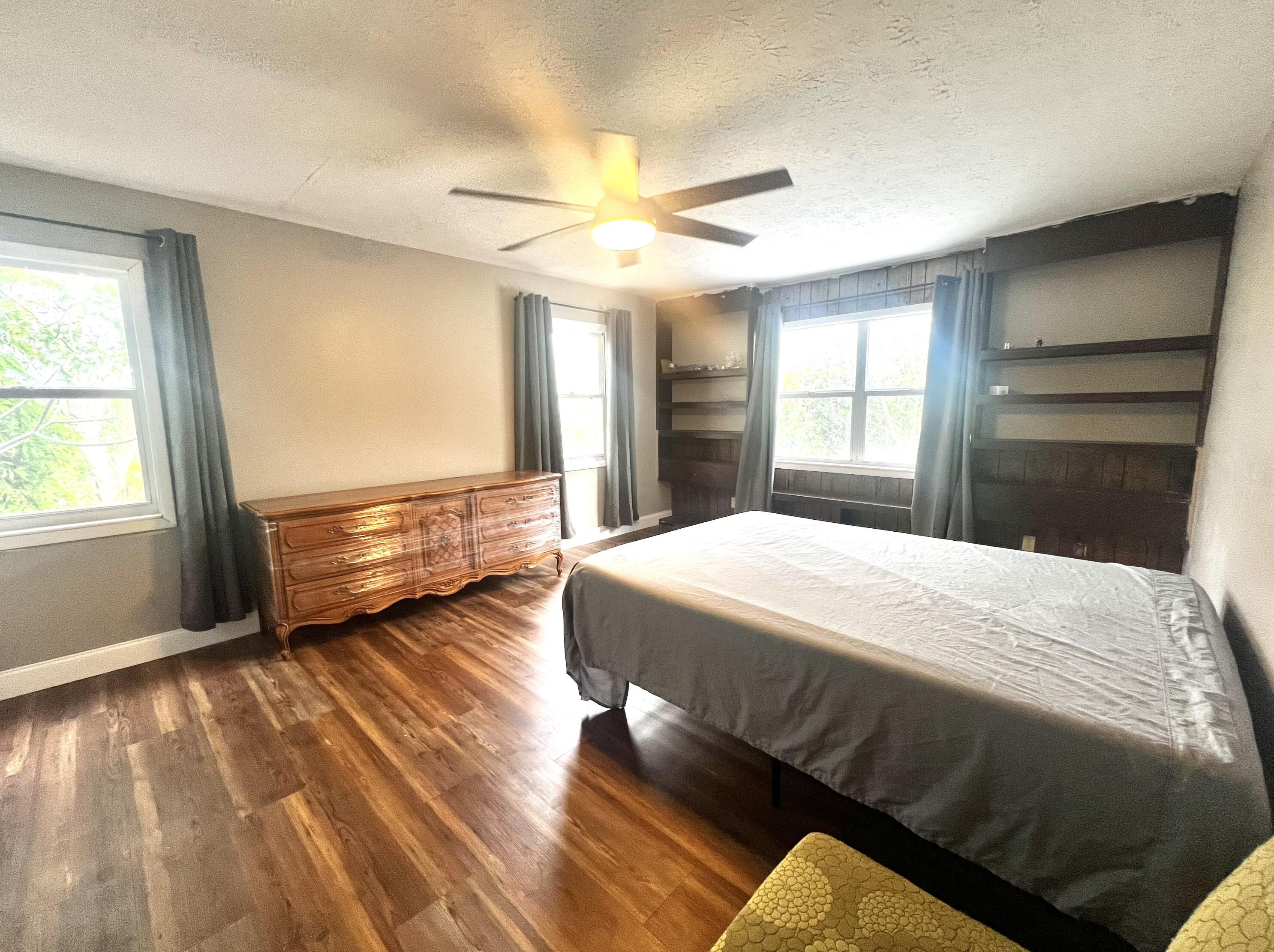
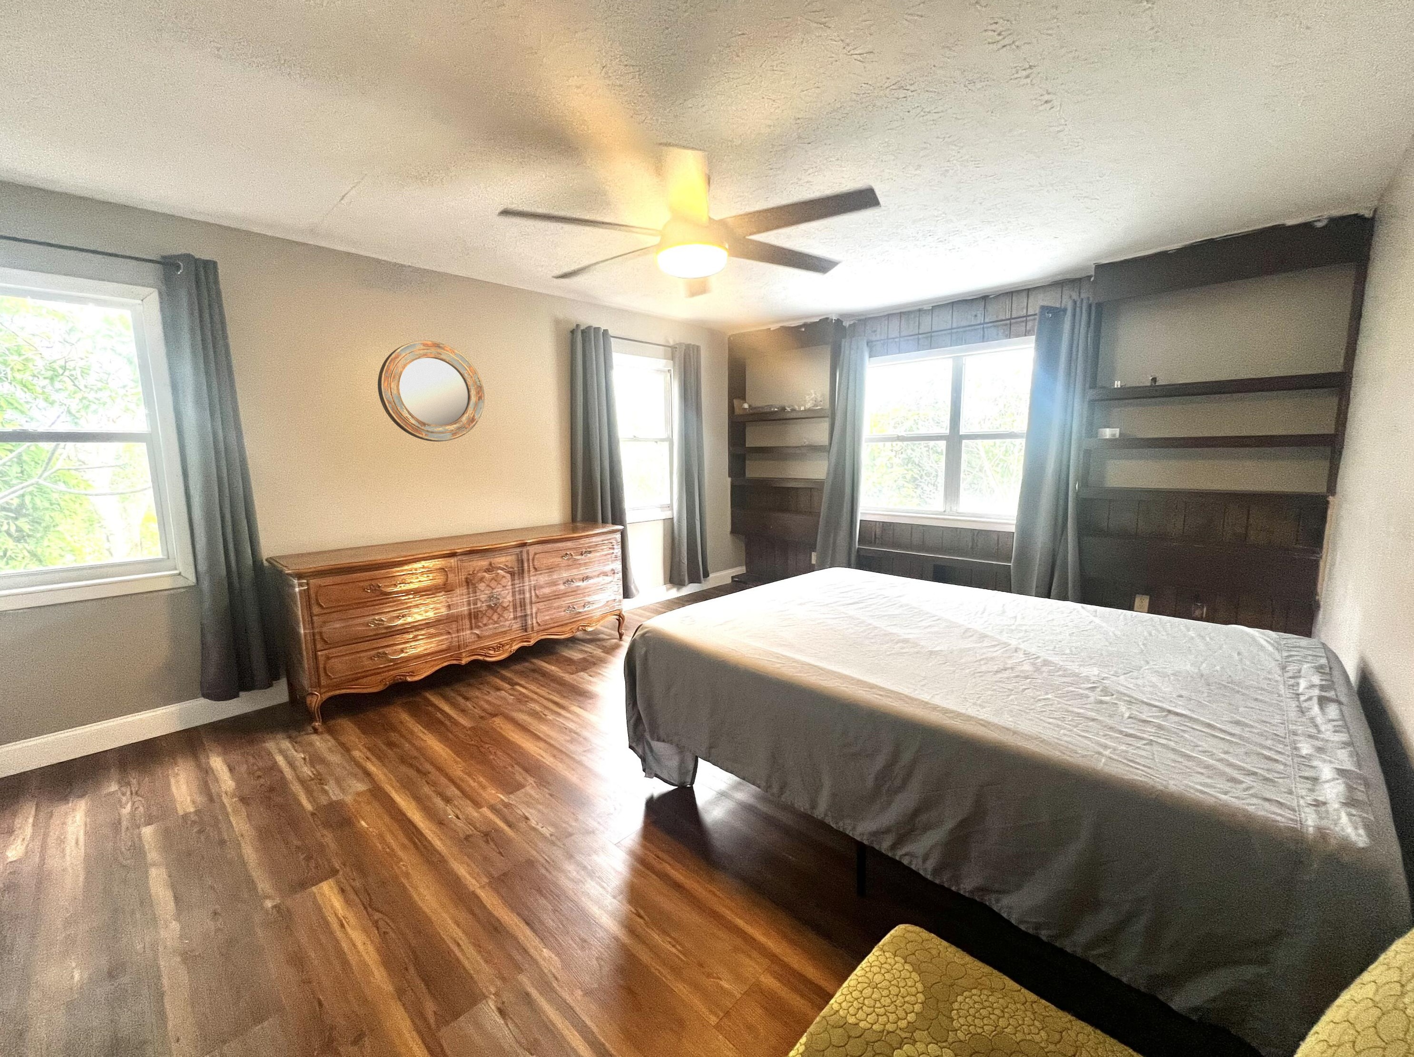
+ home mirror (434, 392)
